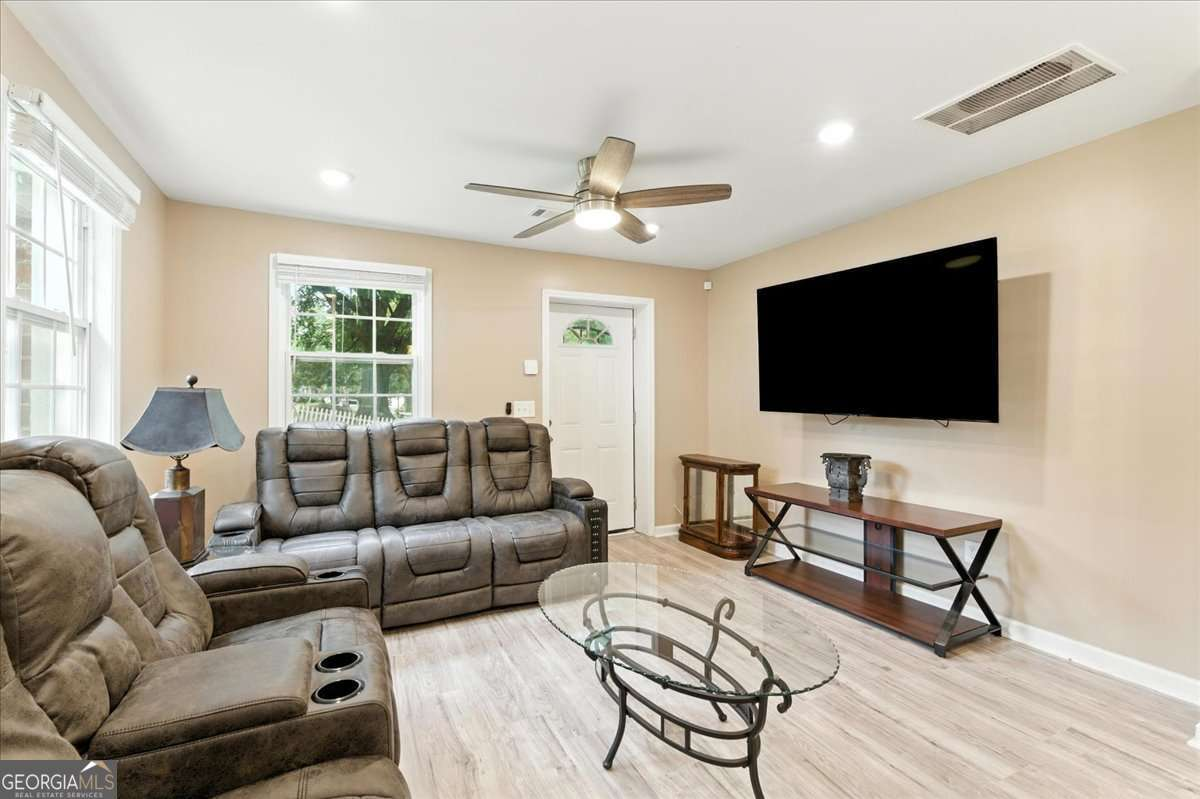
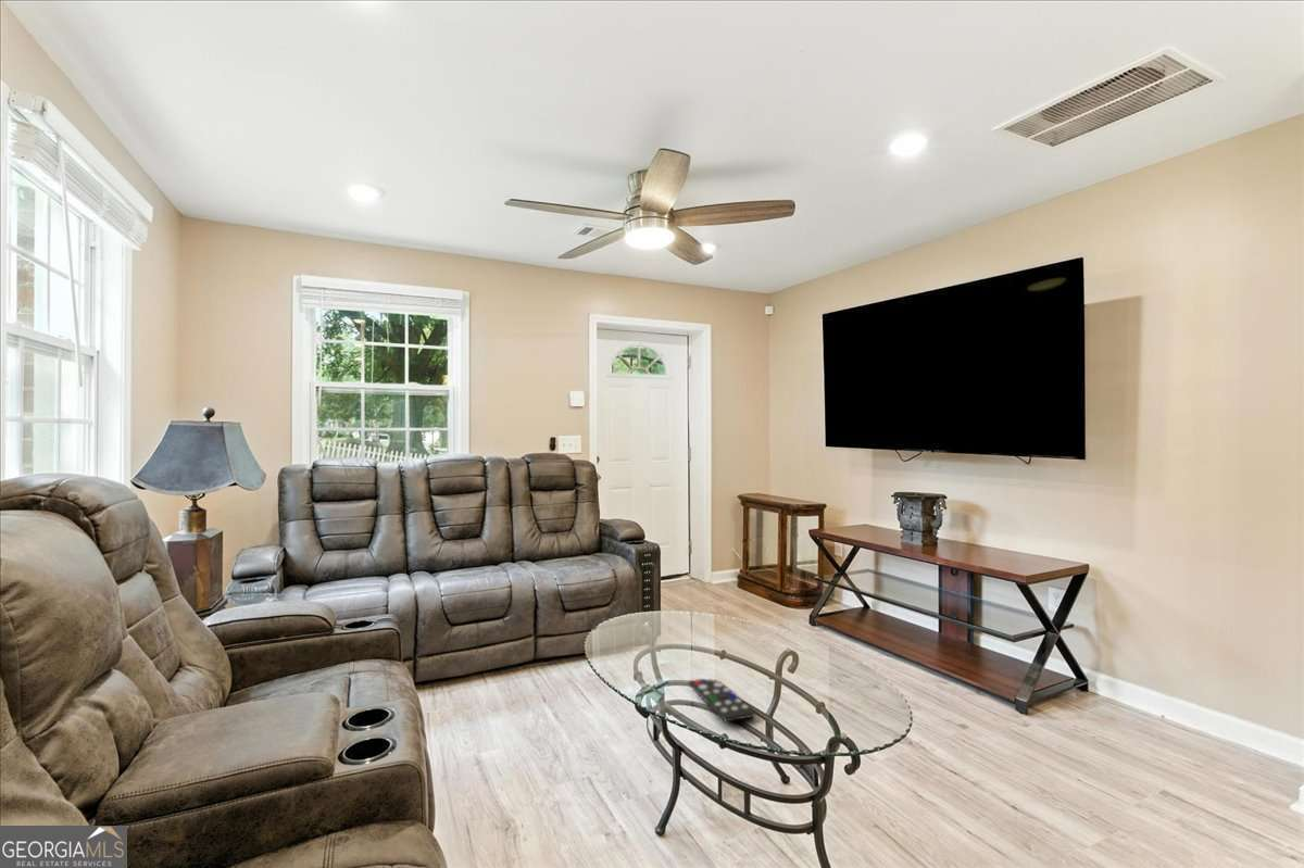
+ remote control (719, 696)
